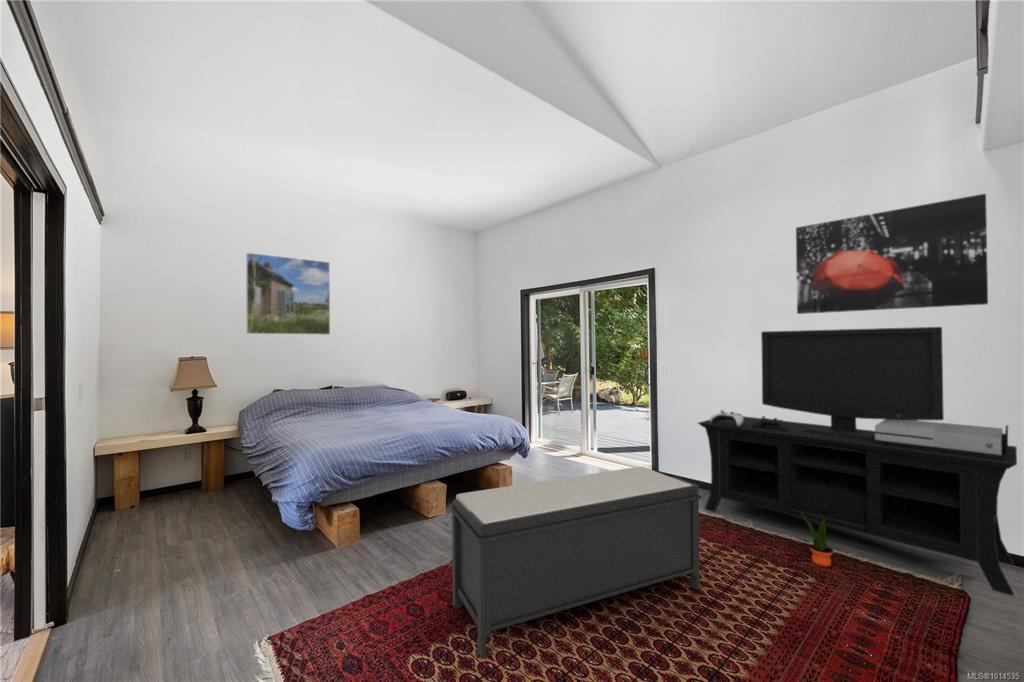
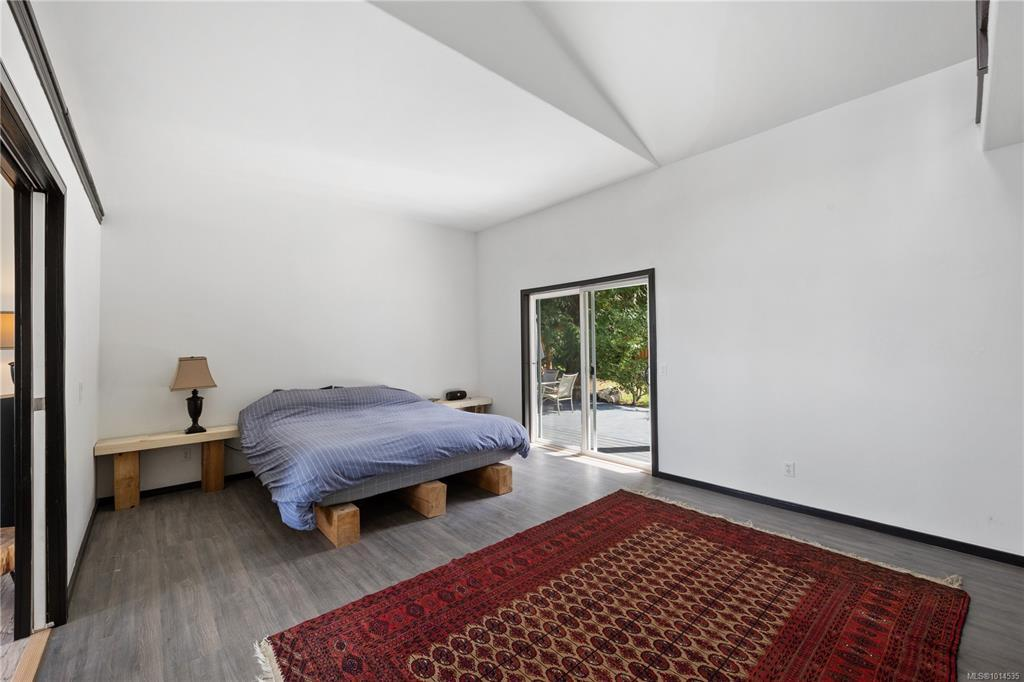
- bench (578, 543)
- potted plant (816, 538)
- wall art (880, 261)
- media console (834, 431)
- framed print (290, 296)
